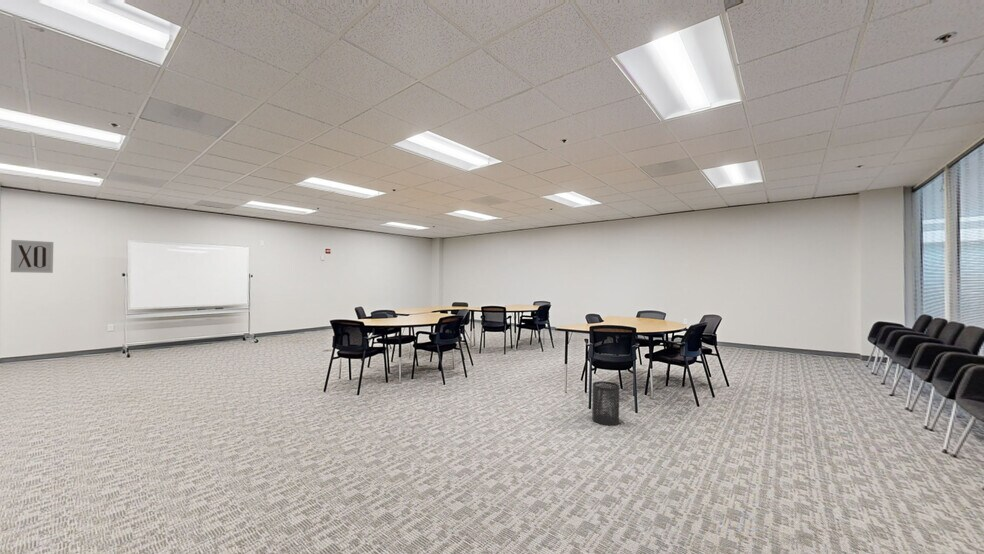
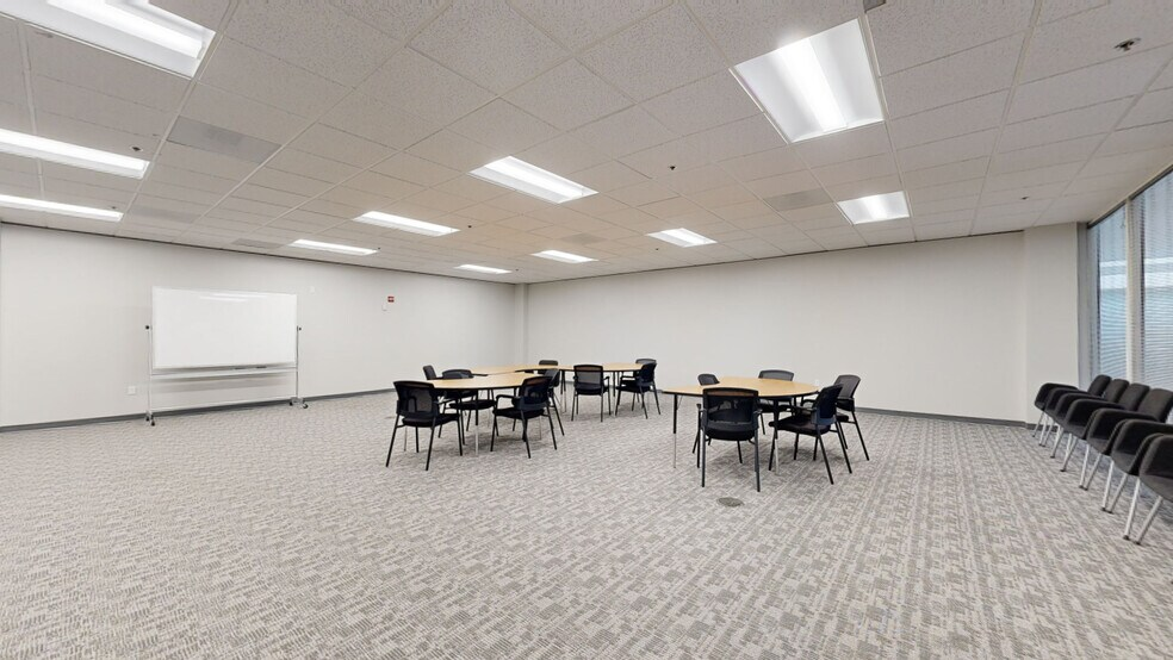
- trash can (605, 402)
- wall art (32, 256)
